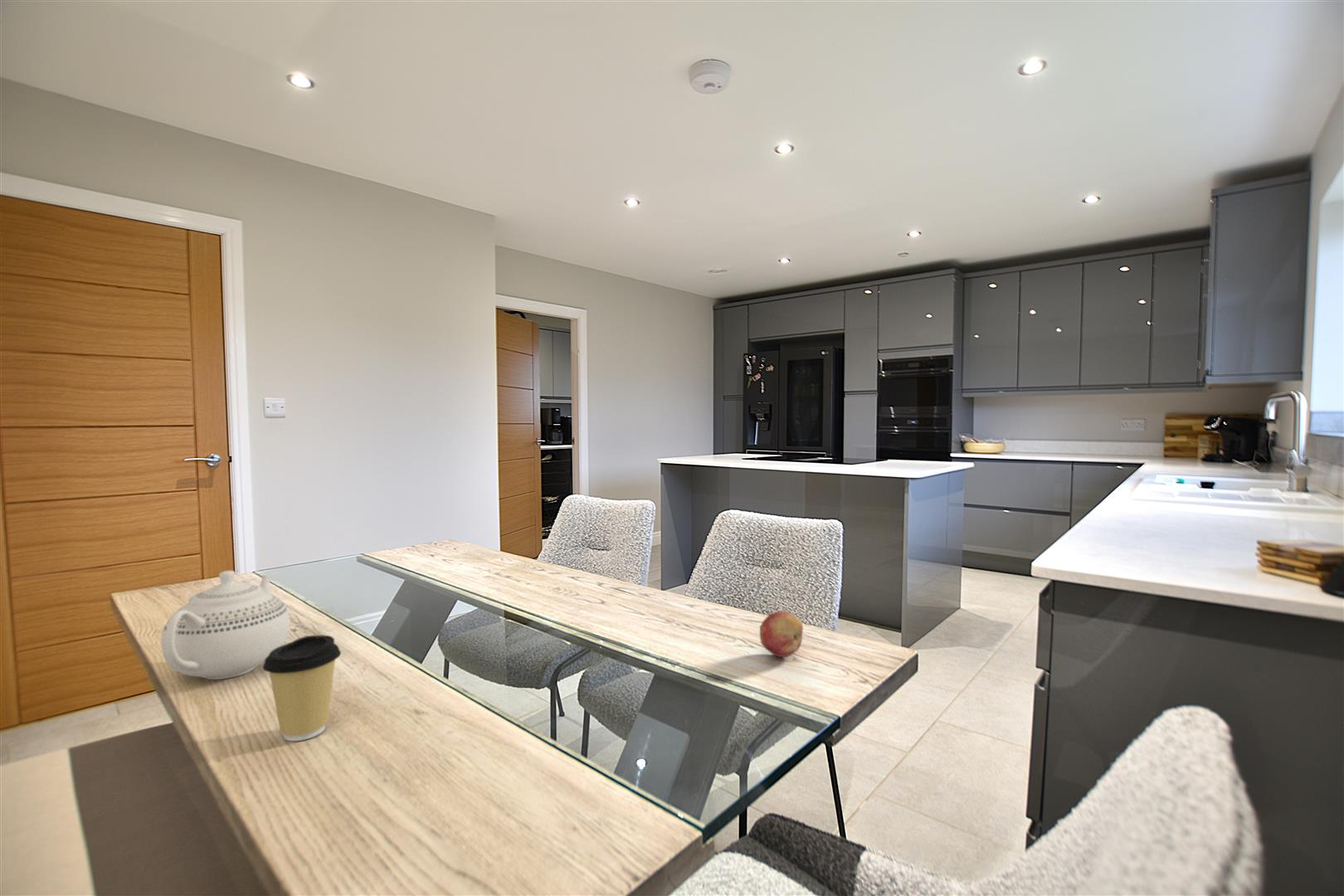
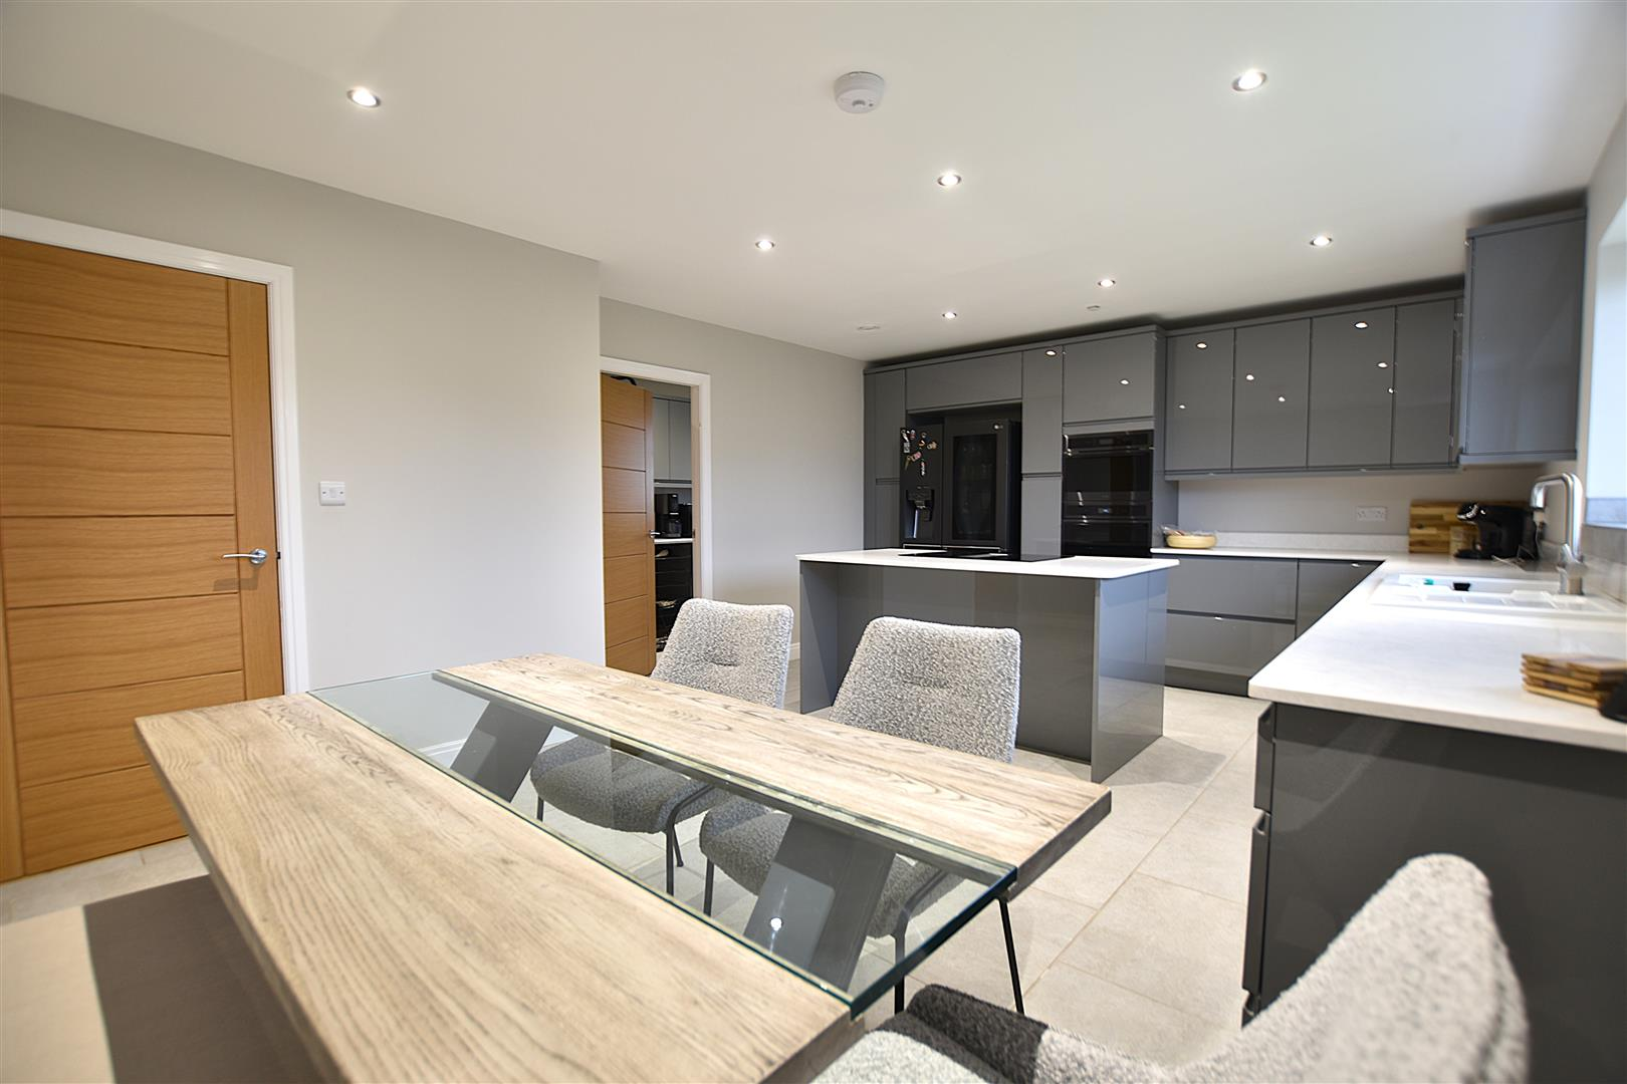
- coffee cup (303, 688)
- fruit (781, 634)
- teapot (226, 621)
